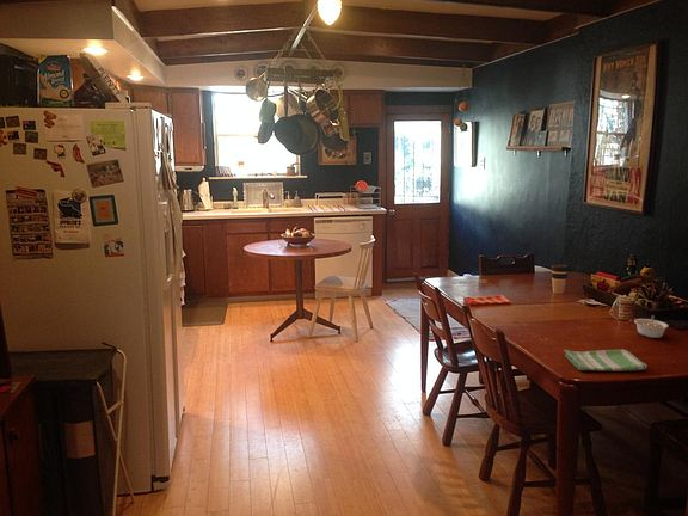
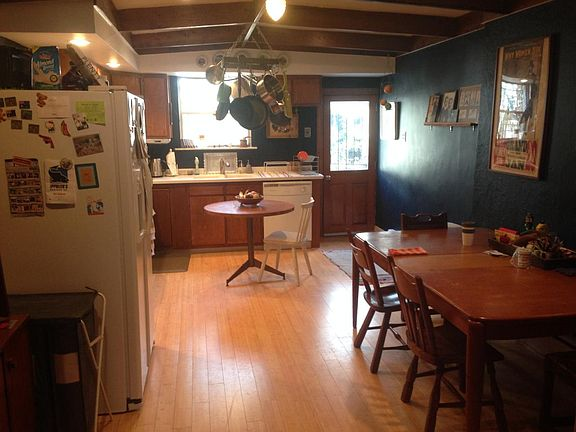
- legume (650, 327)
- dish towel (603, 360)
